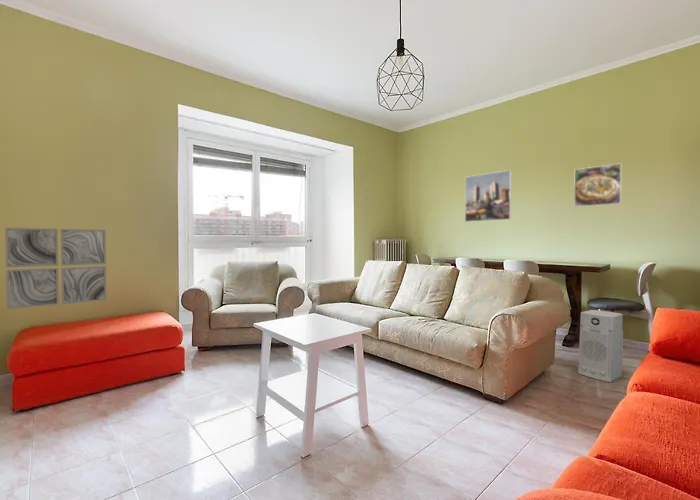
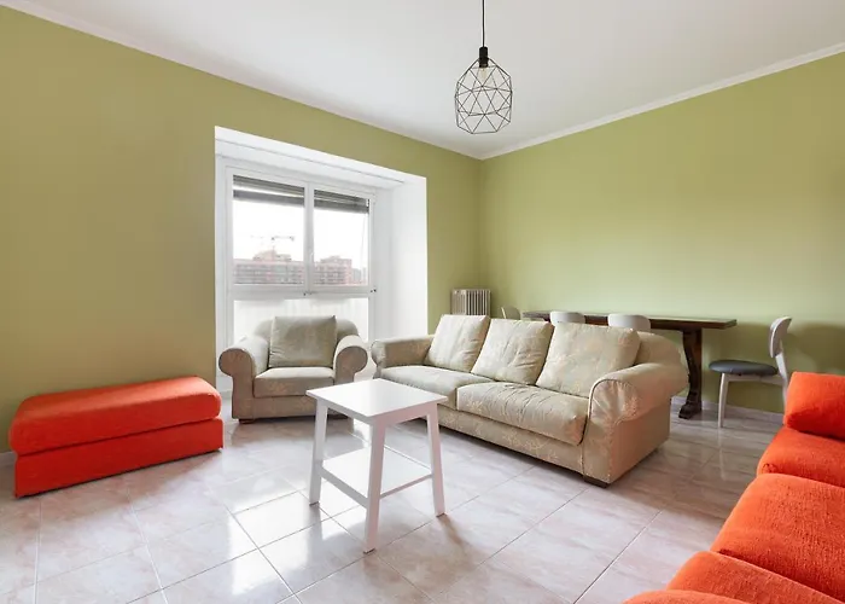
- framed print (597, 186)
- wall art (61, 265)
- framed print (487, 197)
- air purifier (600, 343)
